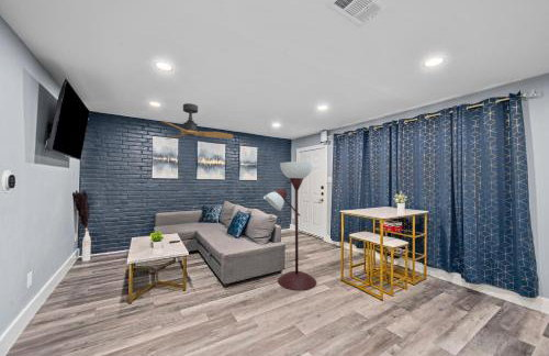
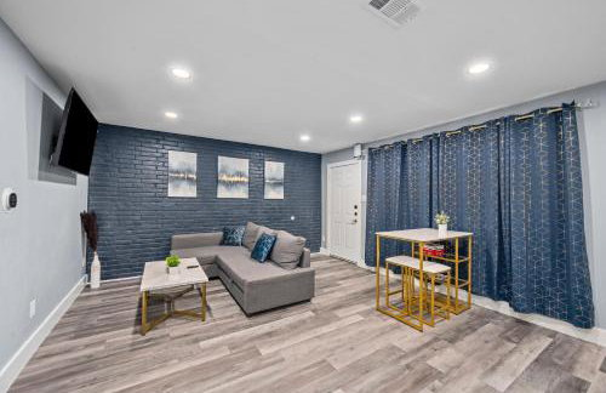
- ceiling fan (195, 123)
- floor lamp (295, 222)
